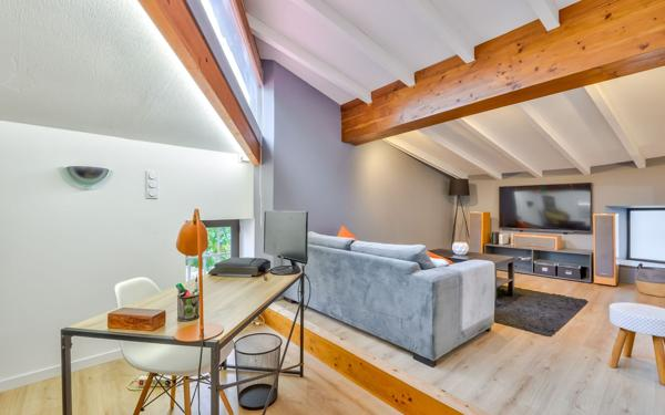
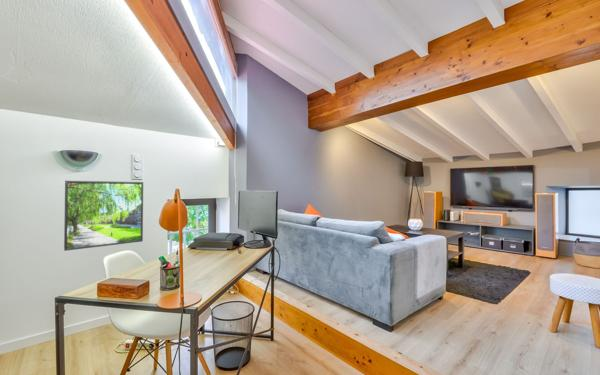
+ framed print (107, 213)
